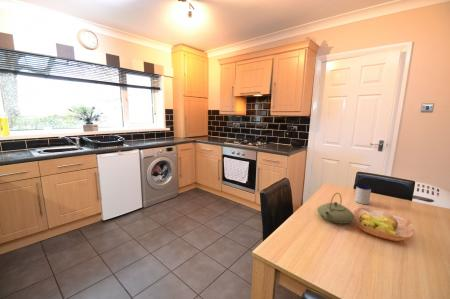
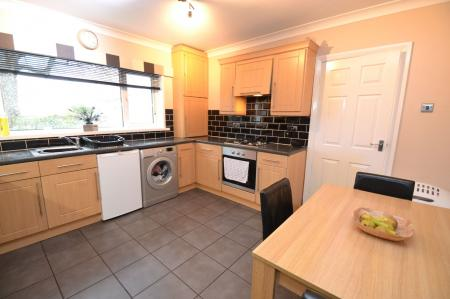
- mug (363, 194)
- teapot (334, 206)
